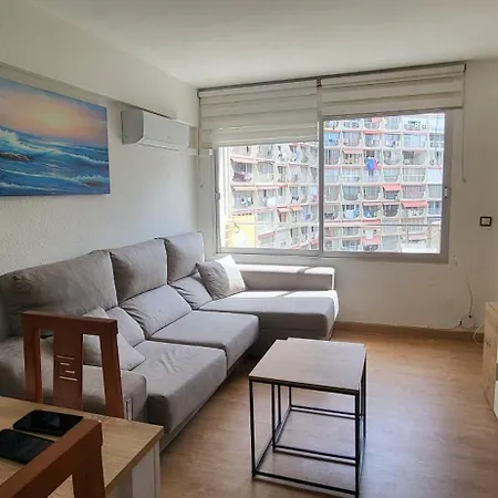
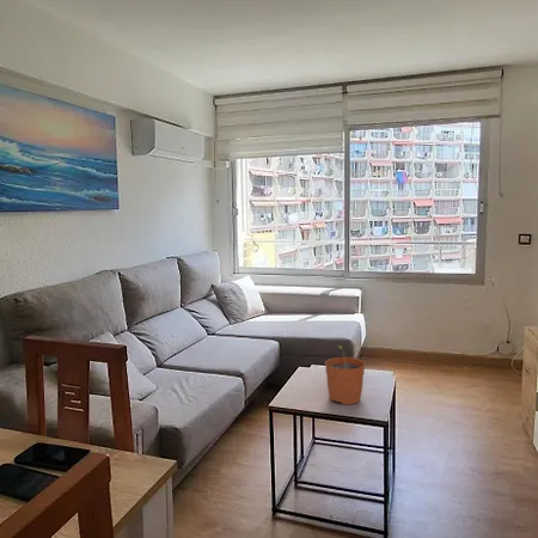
+ plant pot (344, 372)
